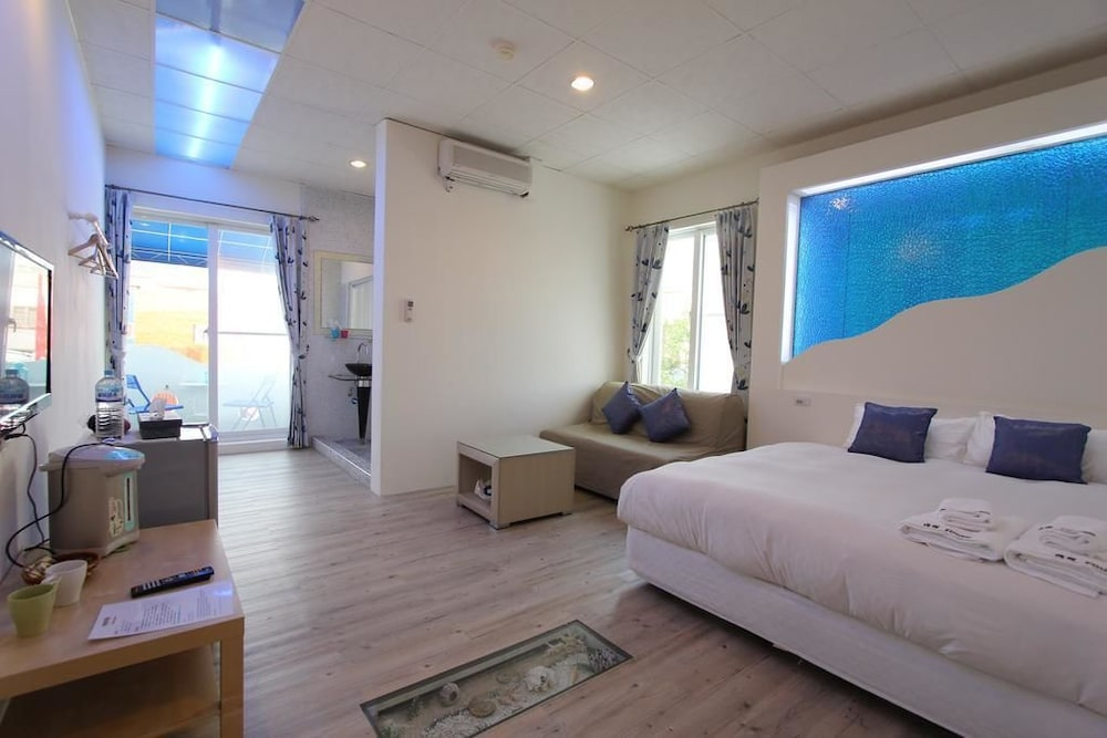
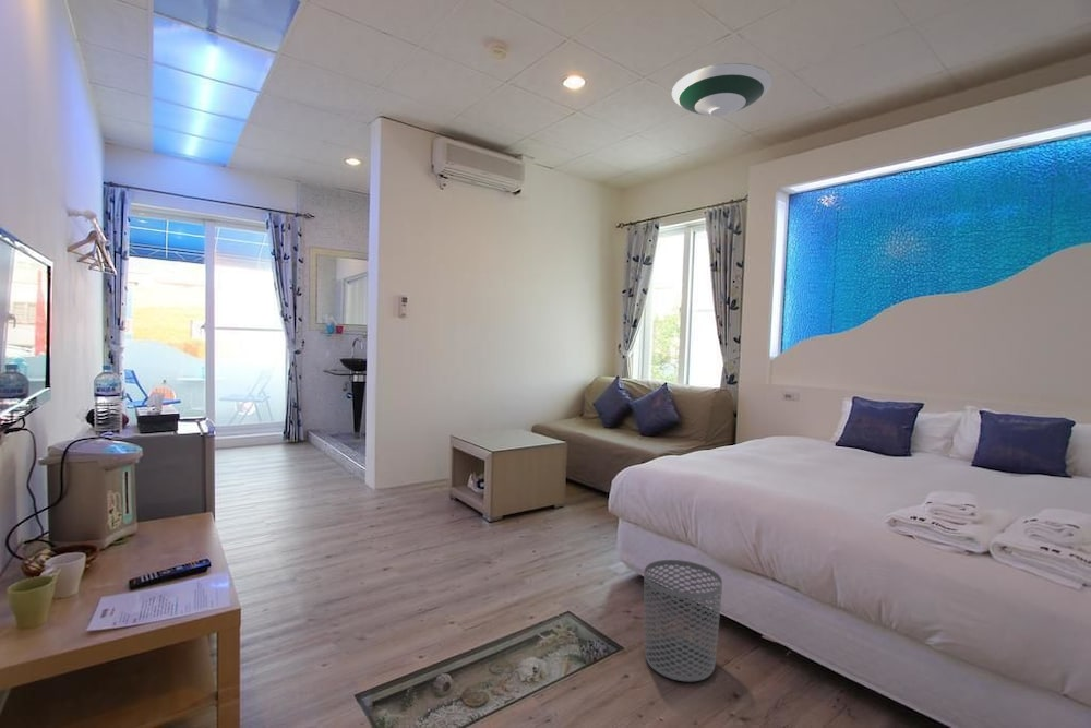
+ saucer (719, 100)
+ waste bin (681, 617)
